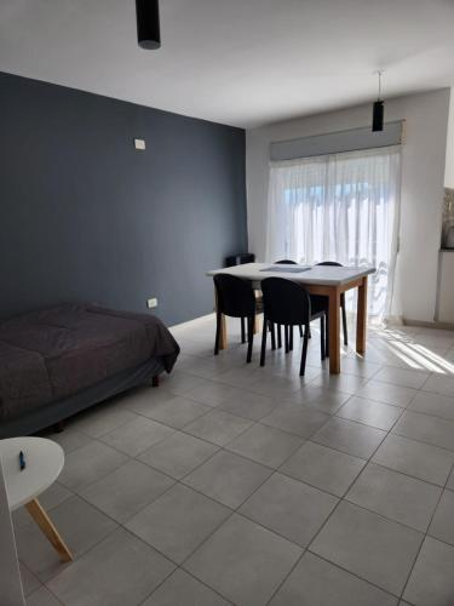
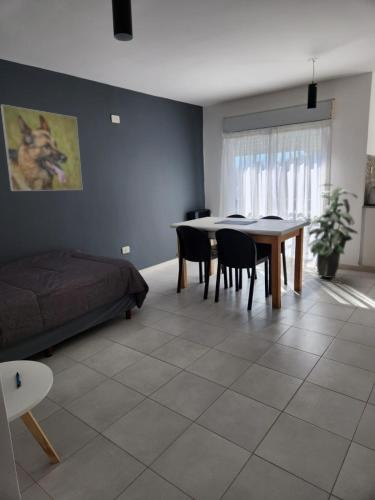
+ indoor plant (329, 231)
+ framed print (45, 151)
